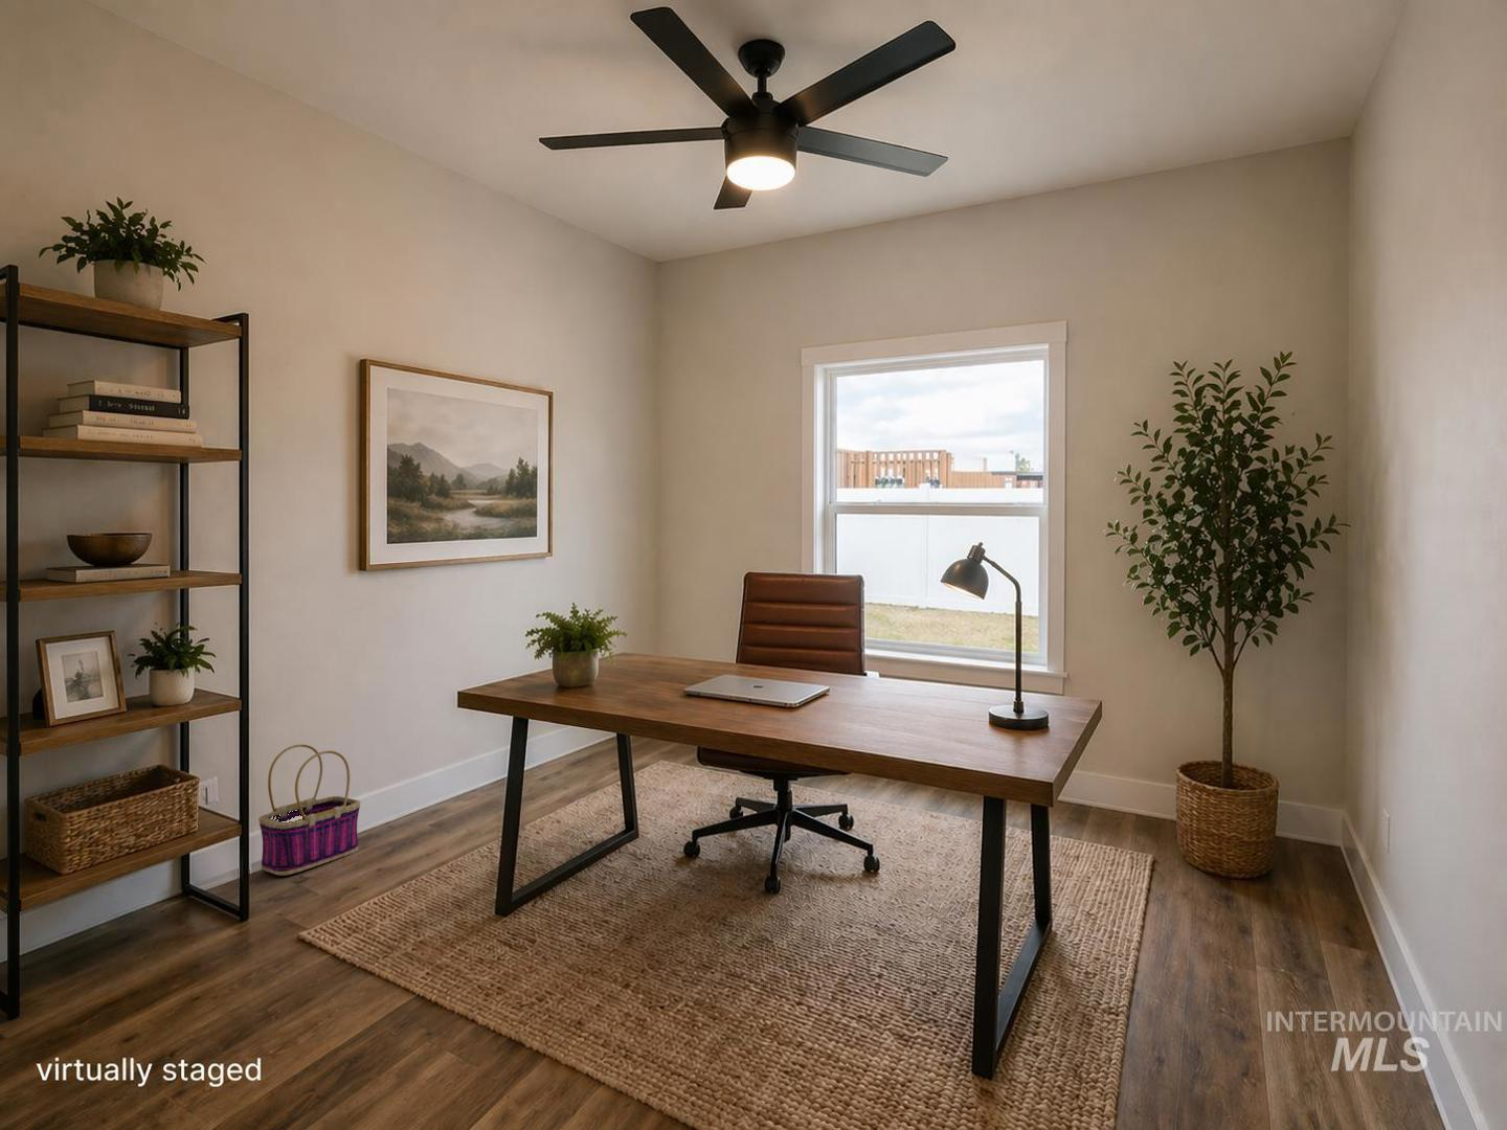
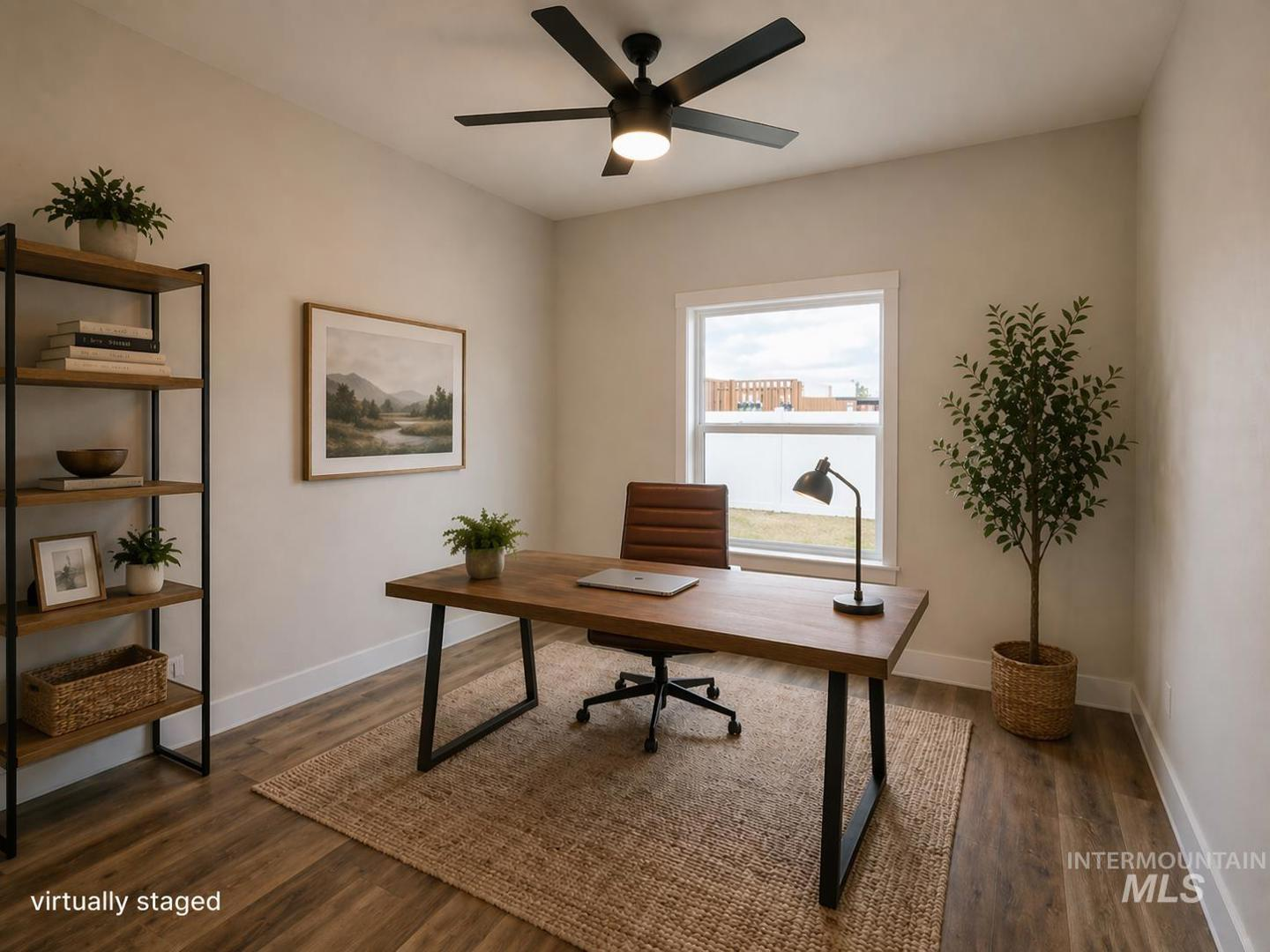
- basket (311, 802)
